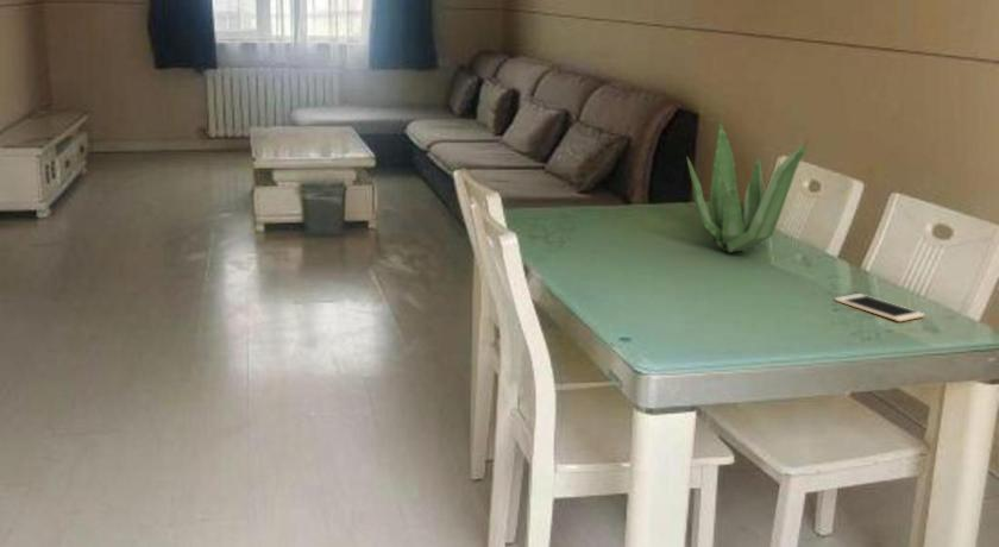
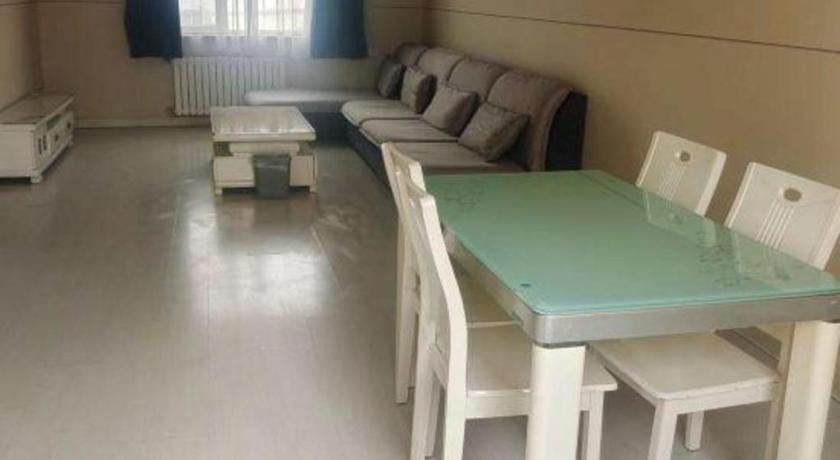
- plant (747, 193)
- cell phone (878, 307)
